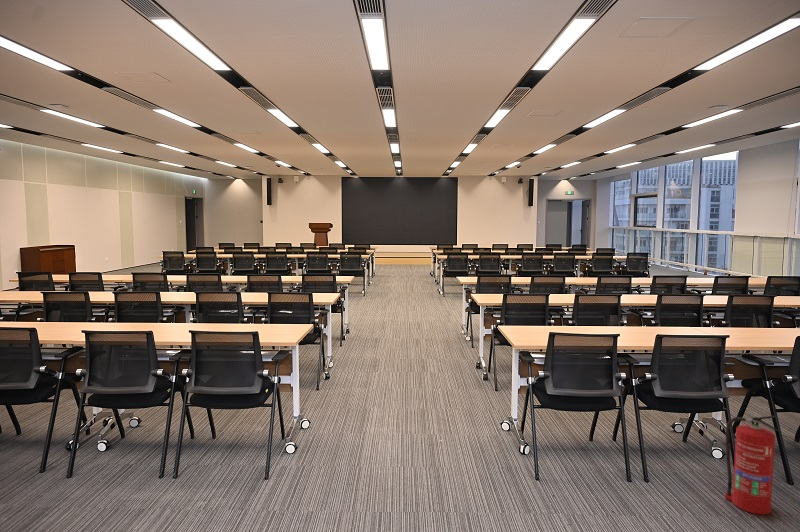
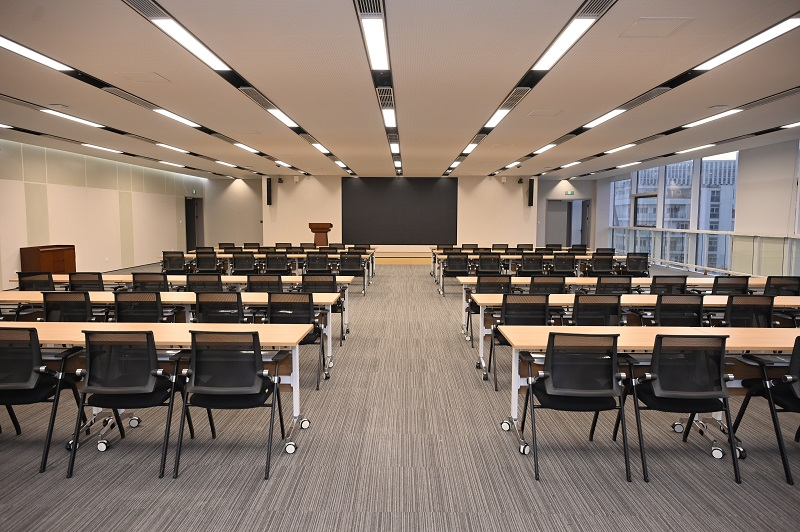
- fire extinguisher (752, 458)
